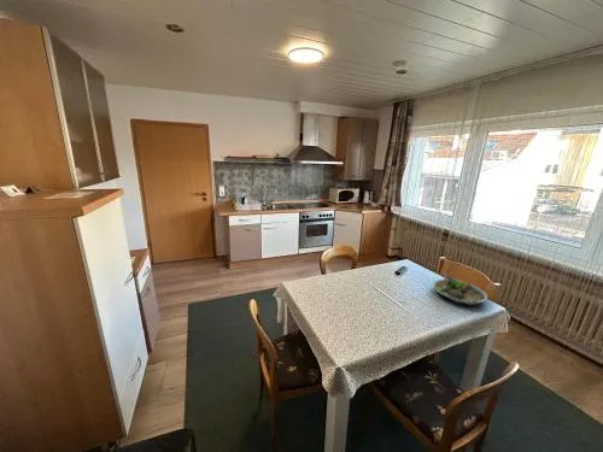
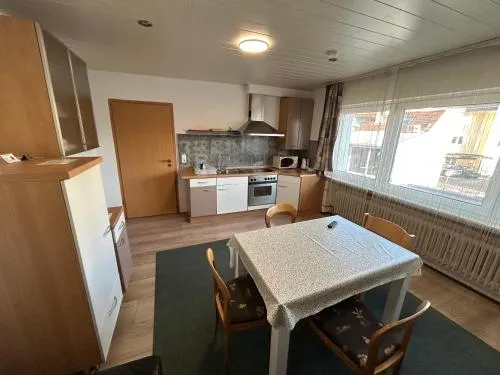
- succulent planter (459, 286)
